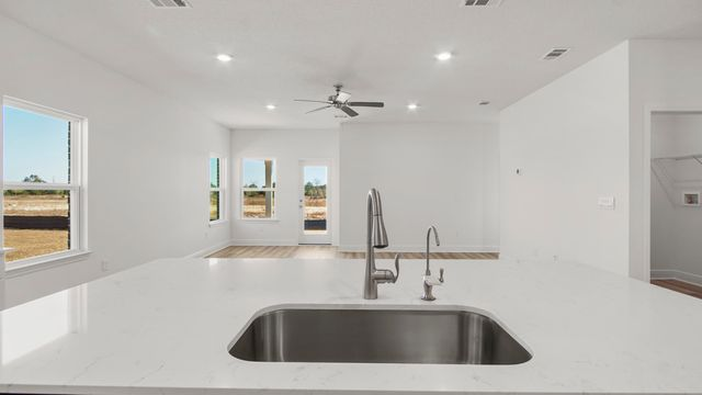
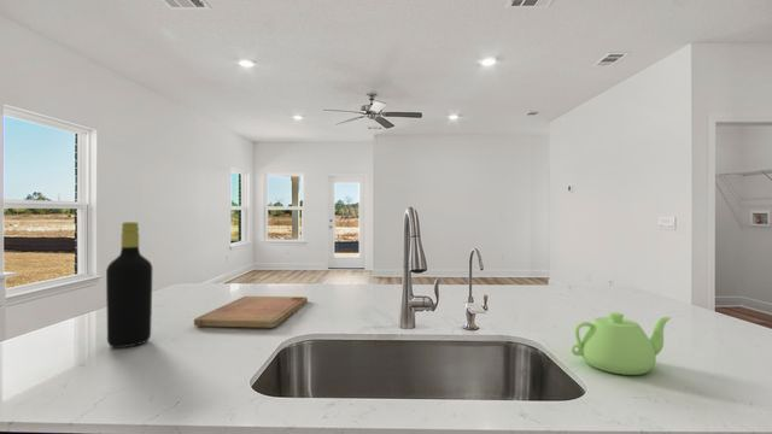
+ cutting board (257, 309)
+ bottle (129, 282)
+ teapot (620, 339)
